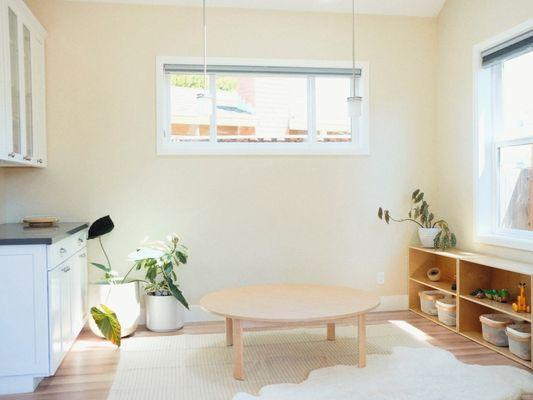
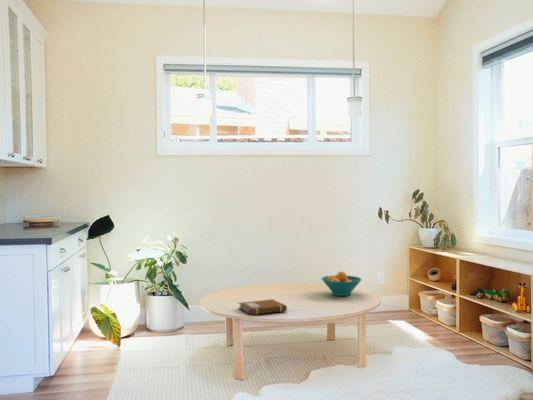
+ notebook (261, 307)
+ fruit bowl (341, 282)
